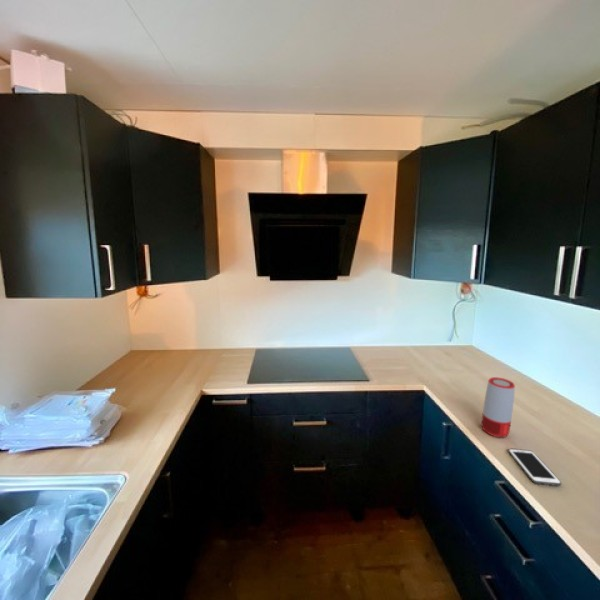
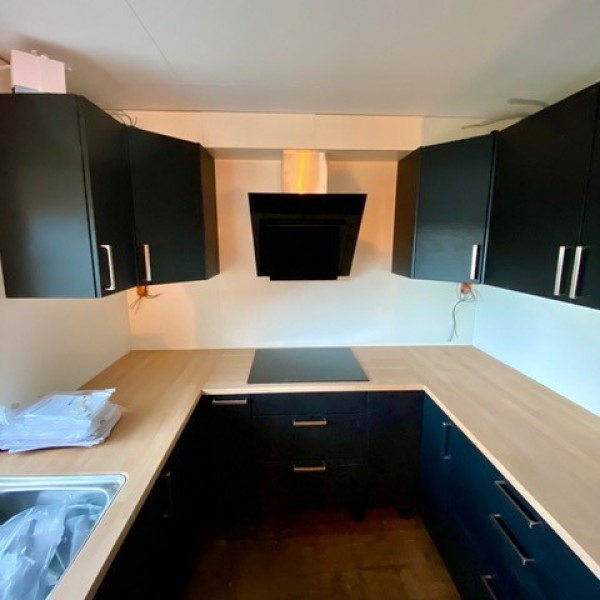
- speaker (497, 406)
- cell phone (532, 465)
